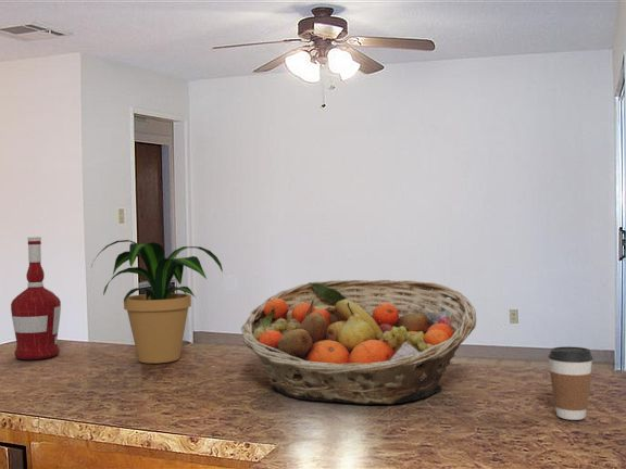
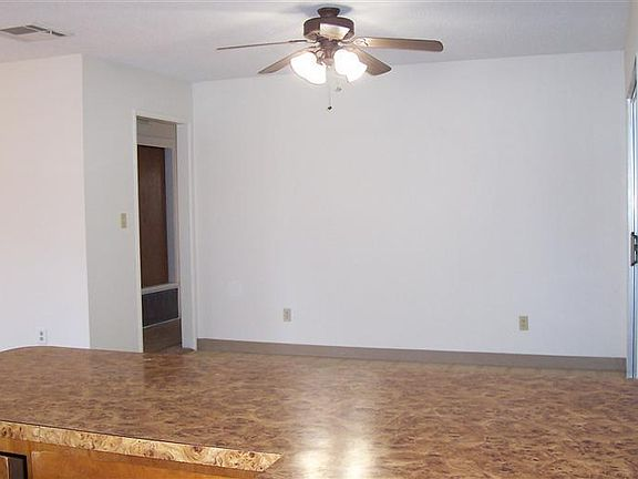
- alcohol (36, 296)
- fruit basket (355, 335)
- coffee cup (571, 382)
- potted plant (156, 299)
